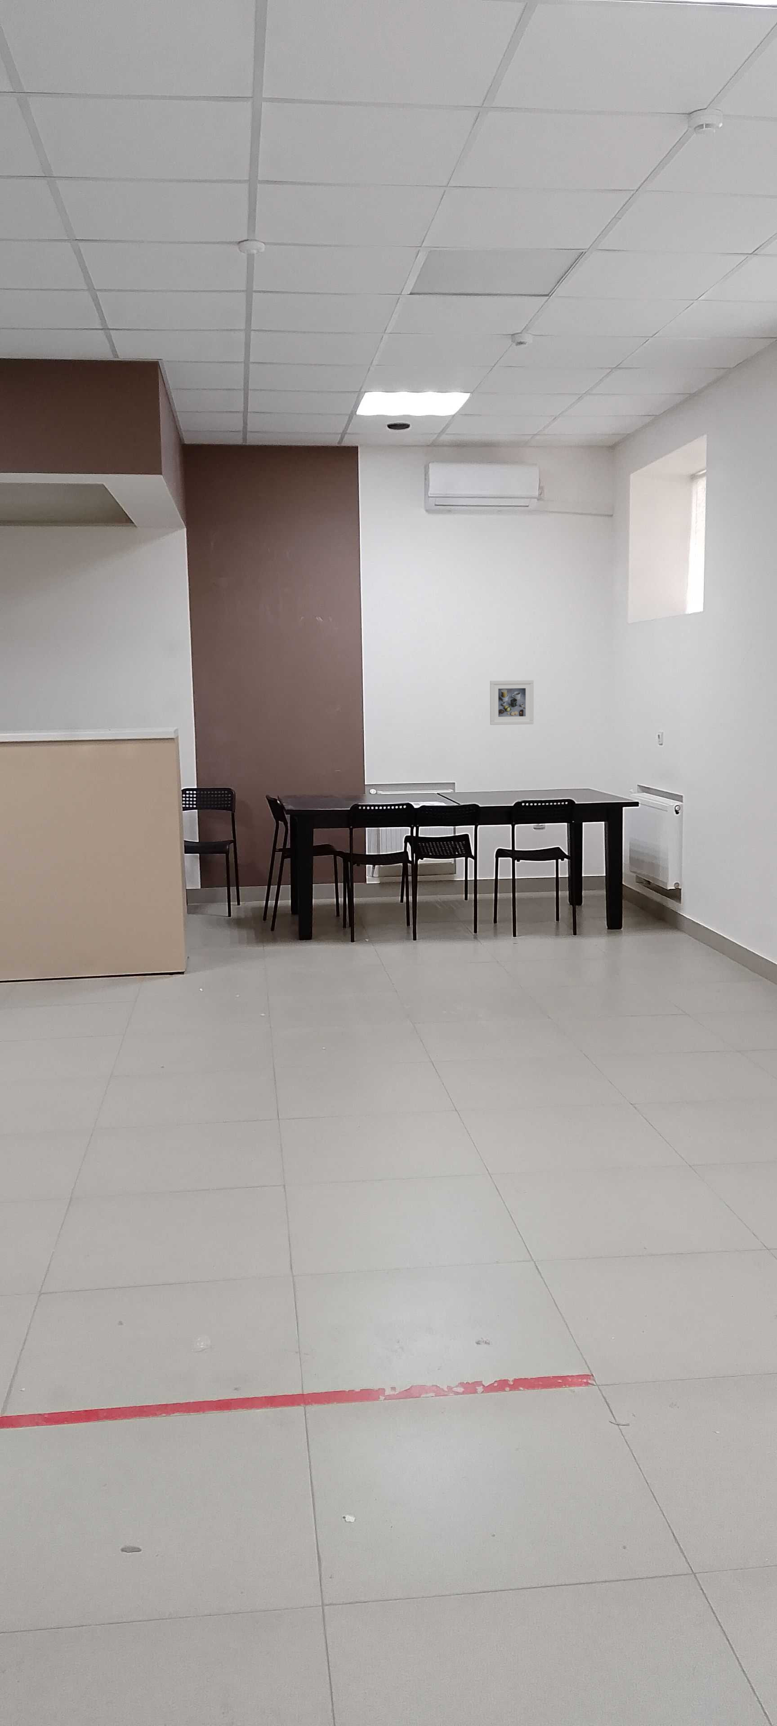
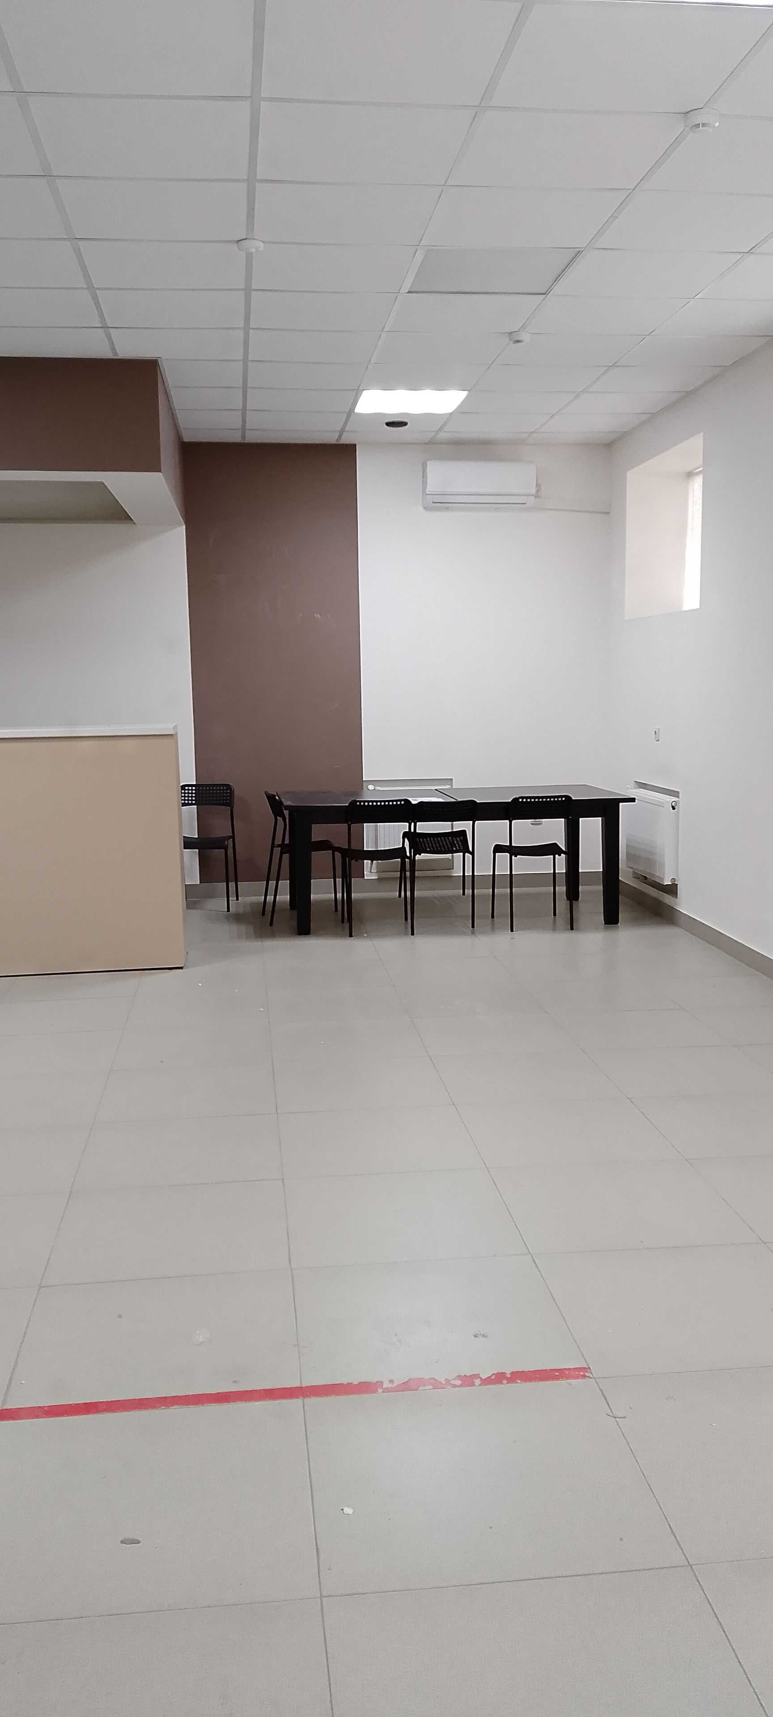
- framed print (512, 702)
